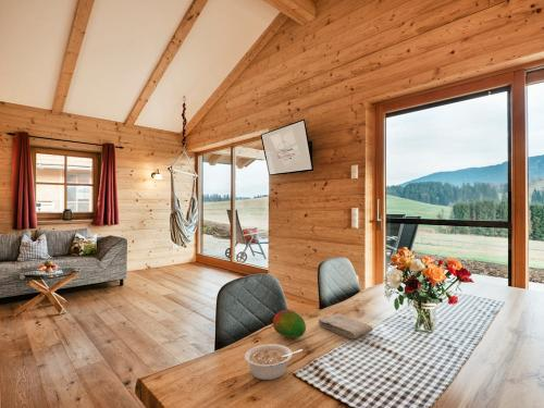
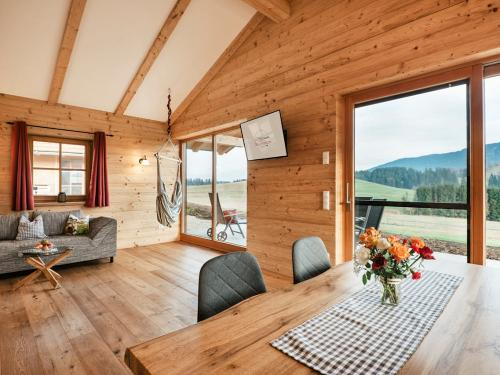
- legume (270, 360)
- washcloth (344, 324)
- fruit (289, 323)
